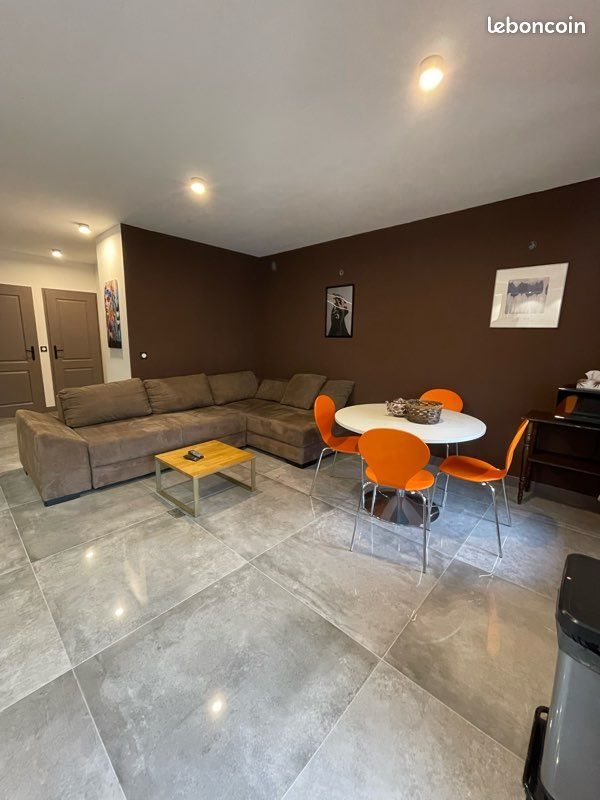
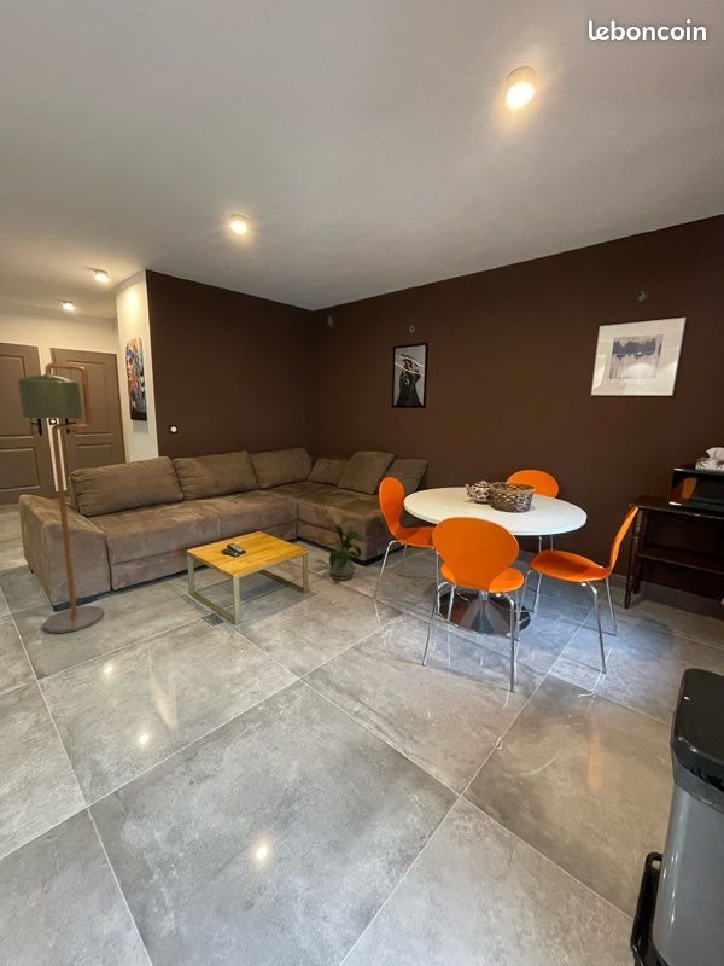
+ floor lamp (64, 497)
+ house plant (346, 548)
